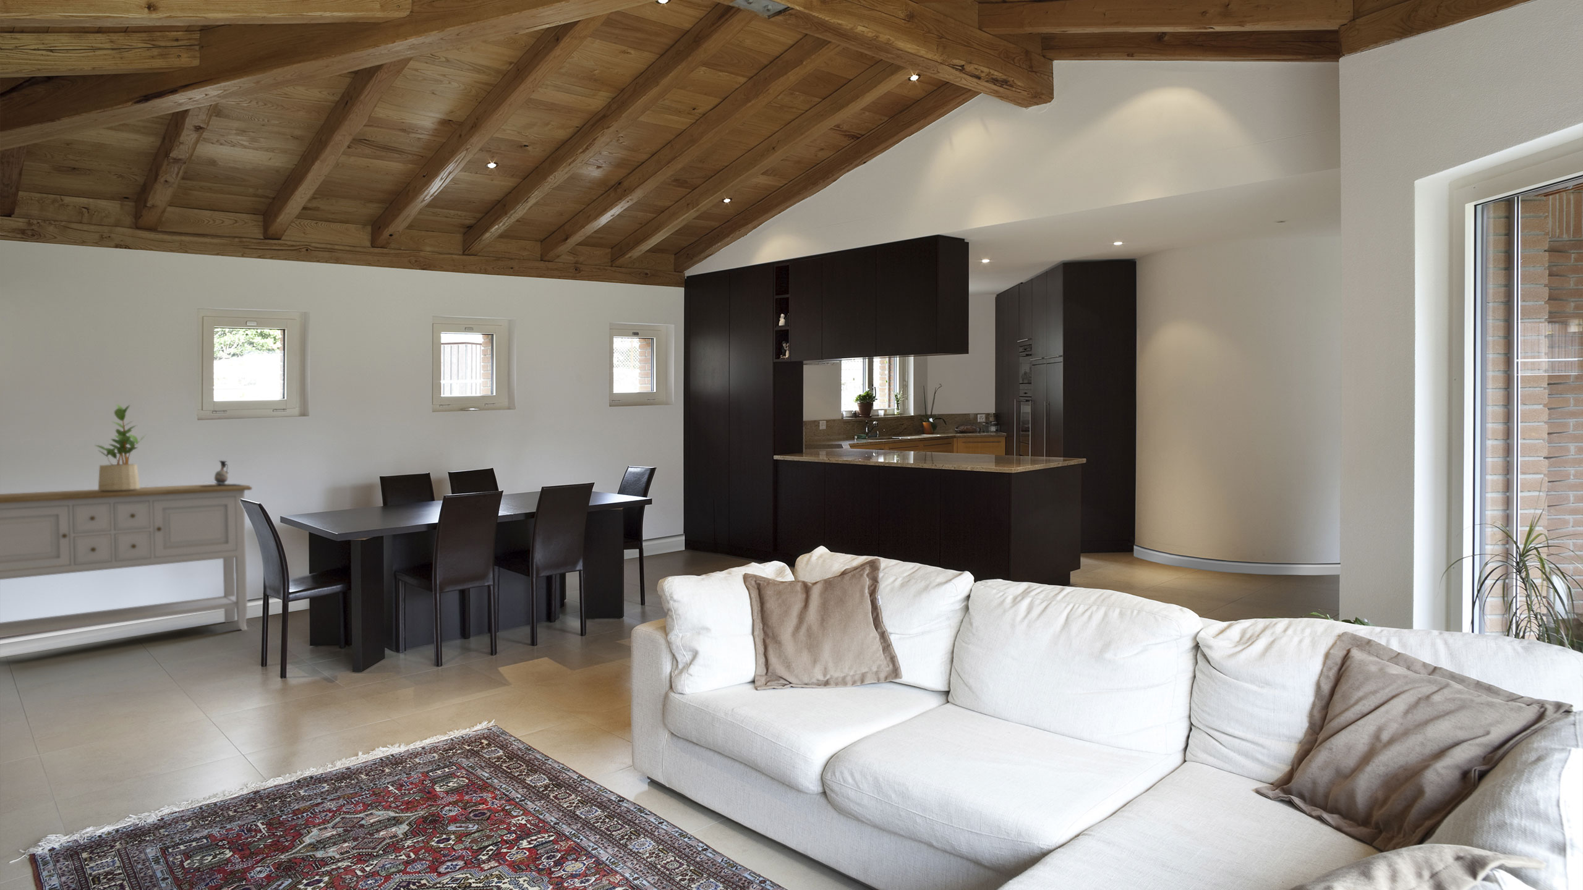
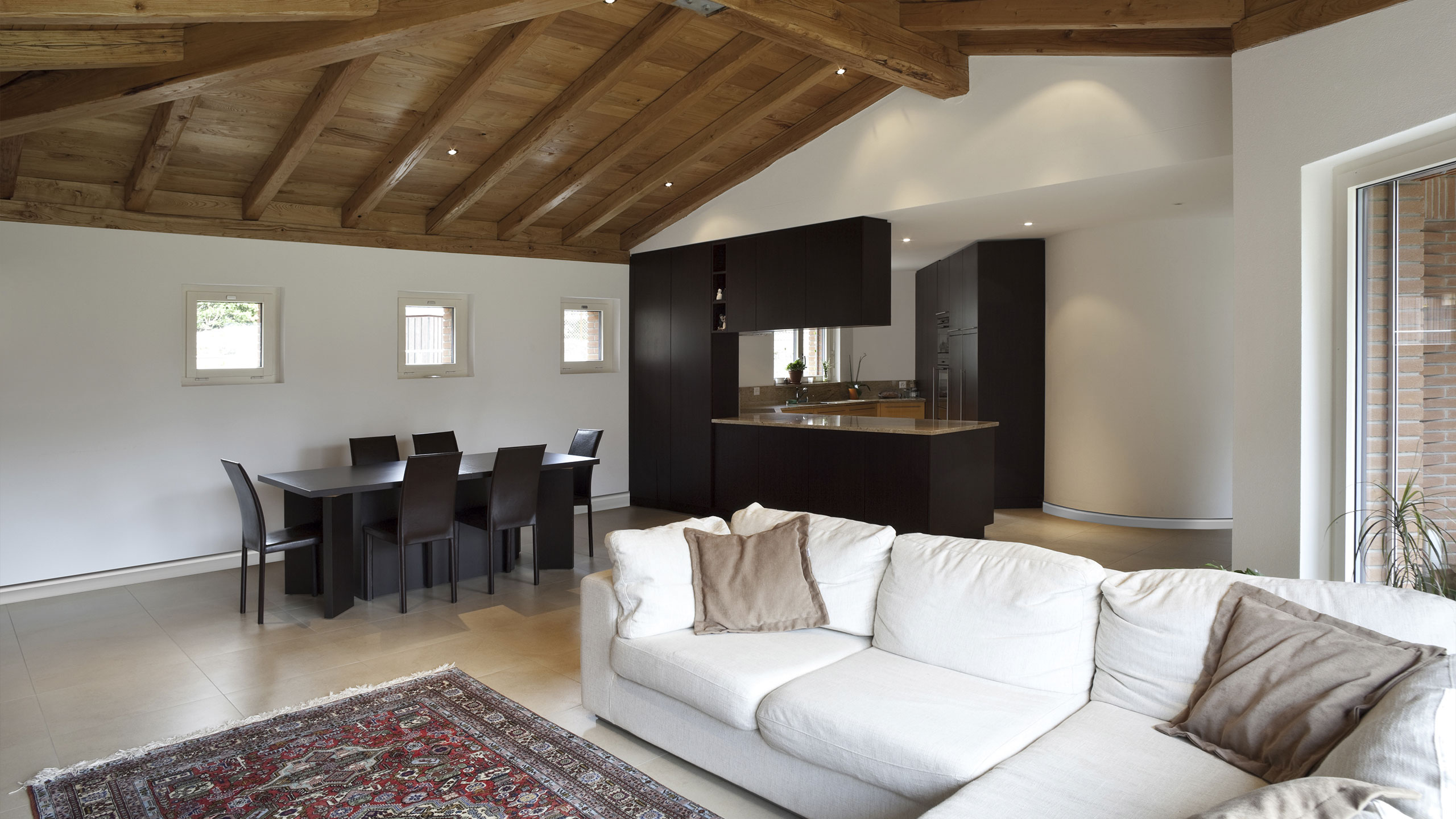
- potted plant (117, 447)
- sideboard (109, 568)
- decorative vase (222, 473)
